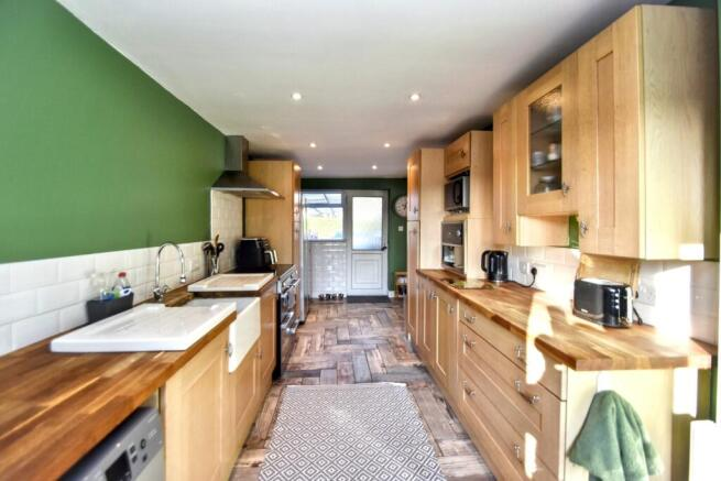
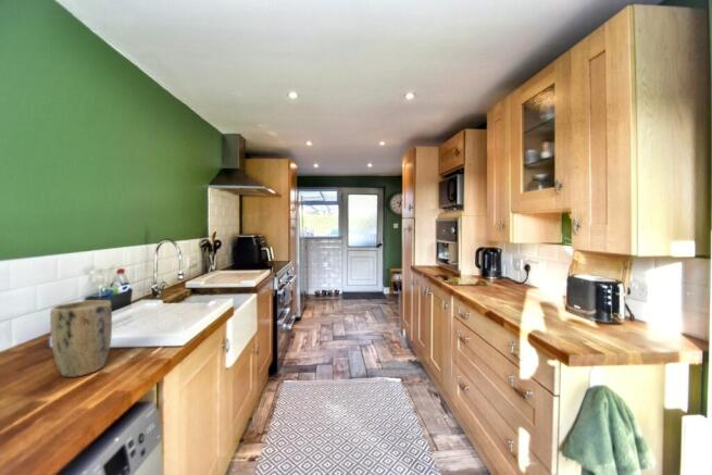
+ plant pot (83, 337)
